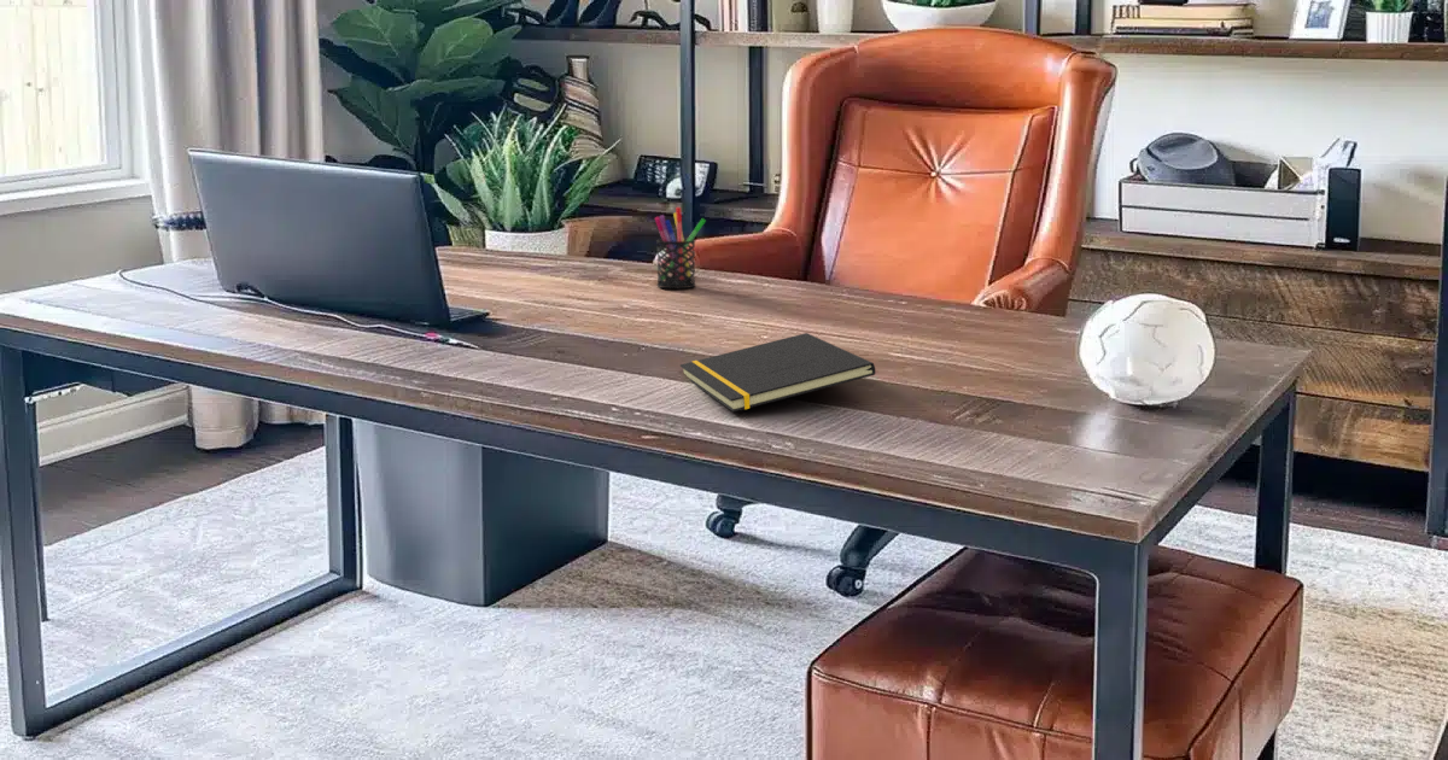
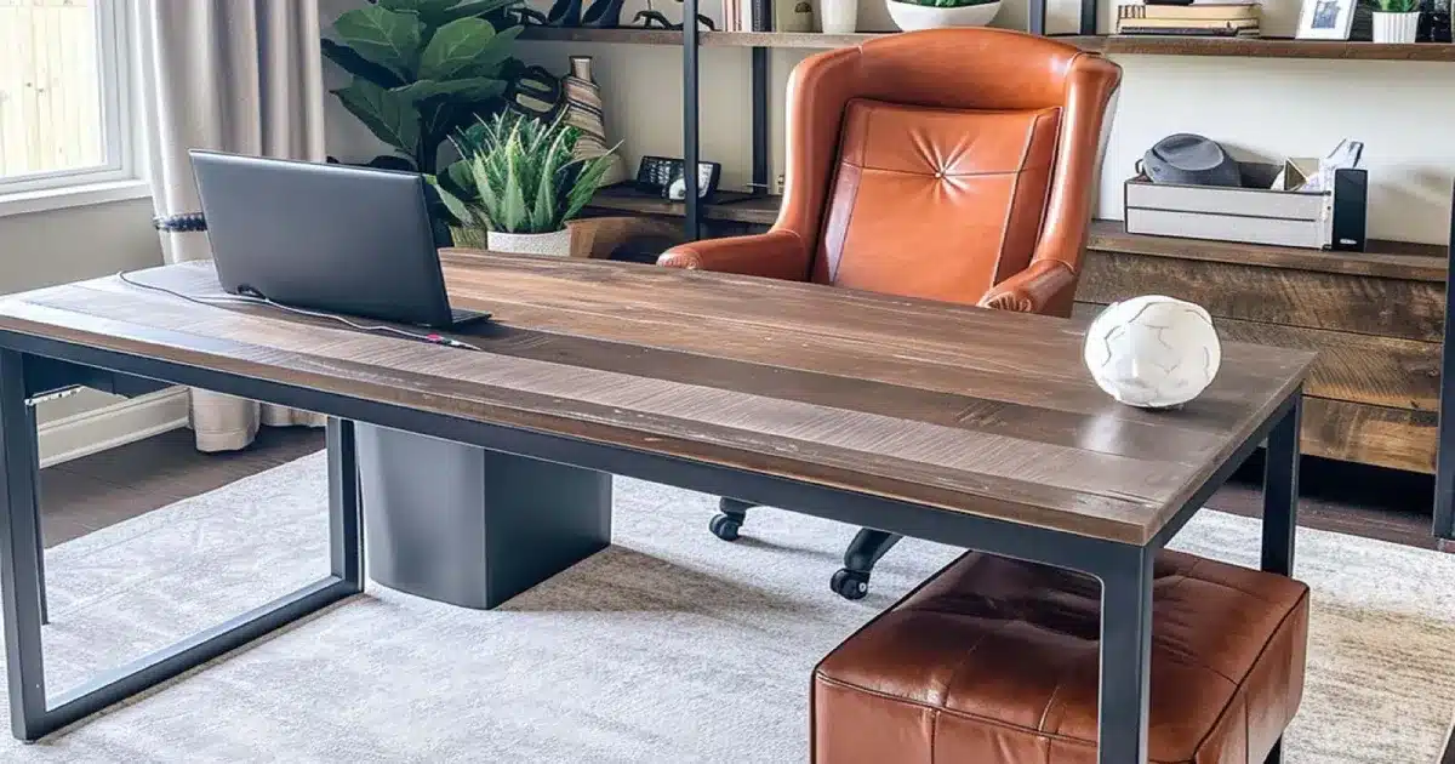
- pen holder (681, 246)
- notepad (772, 369)
